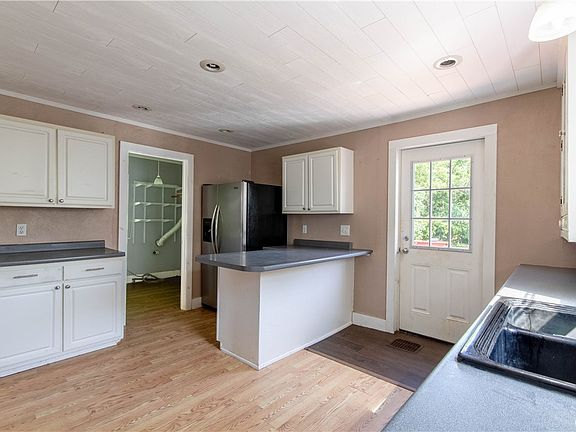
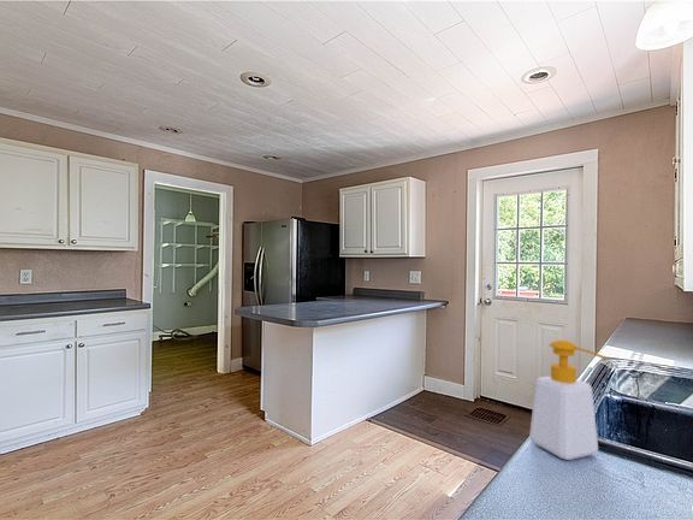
+ soap bottle (571, 397)
